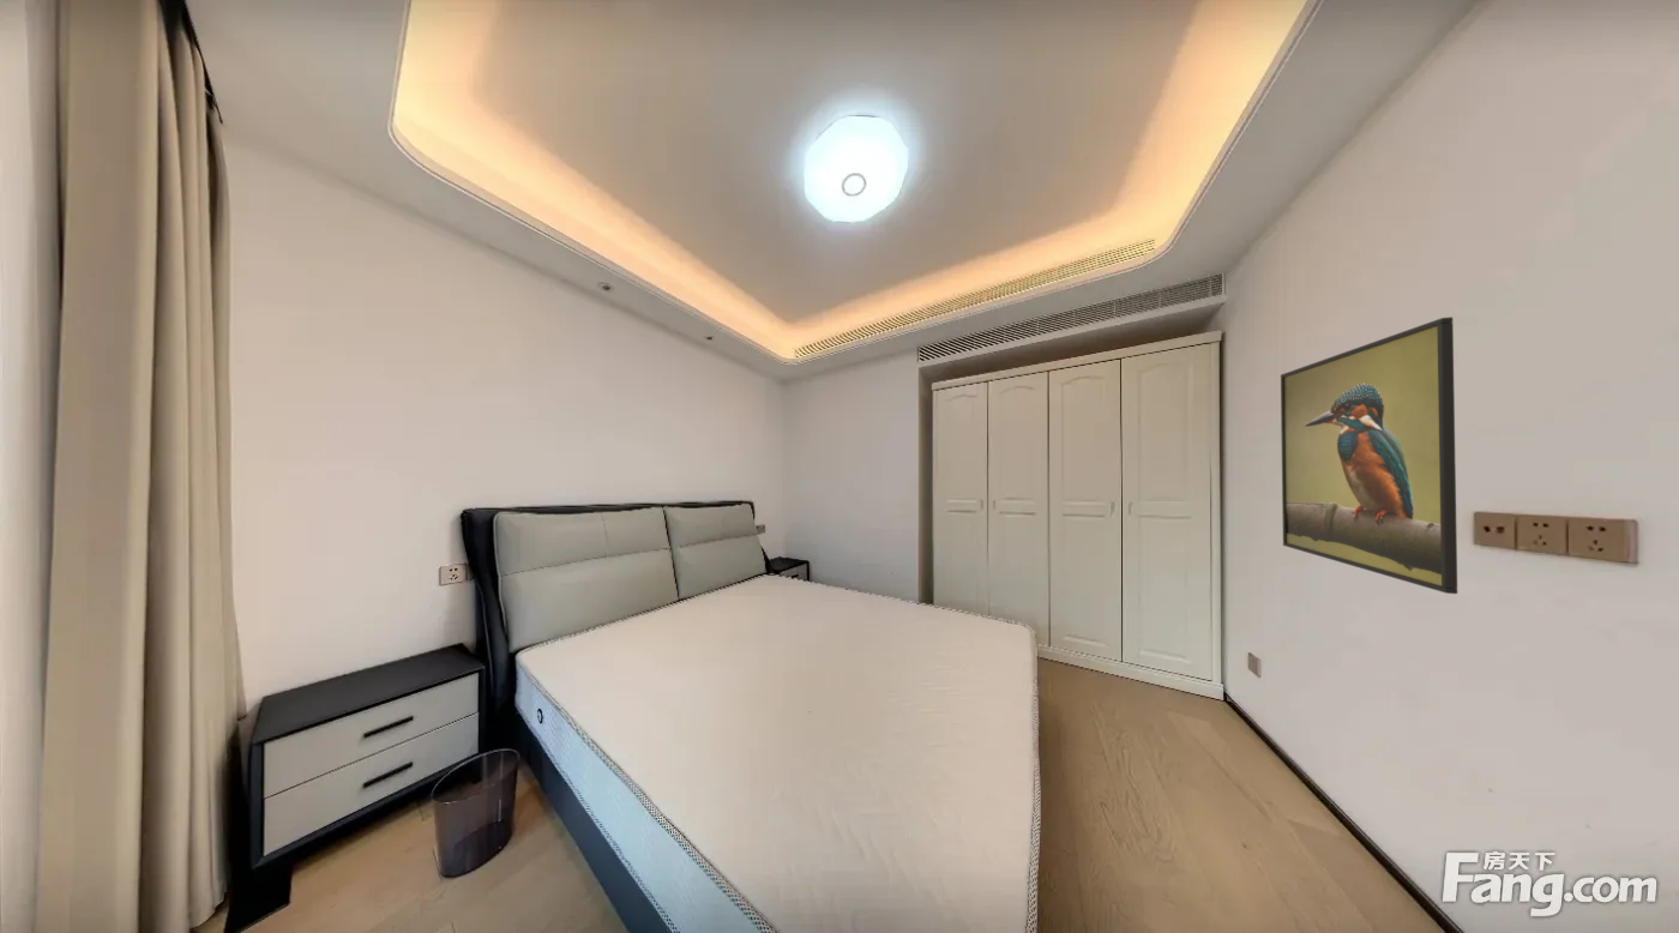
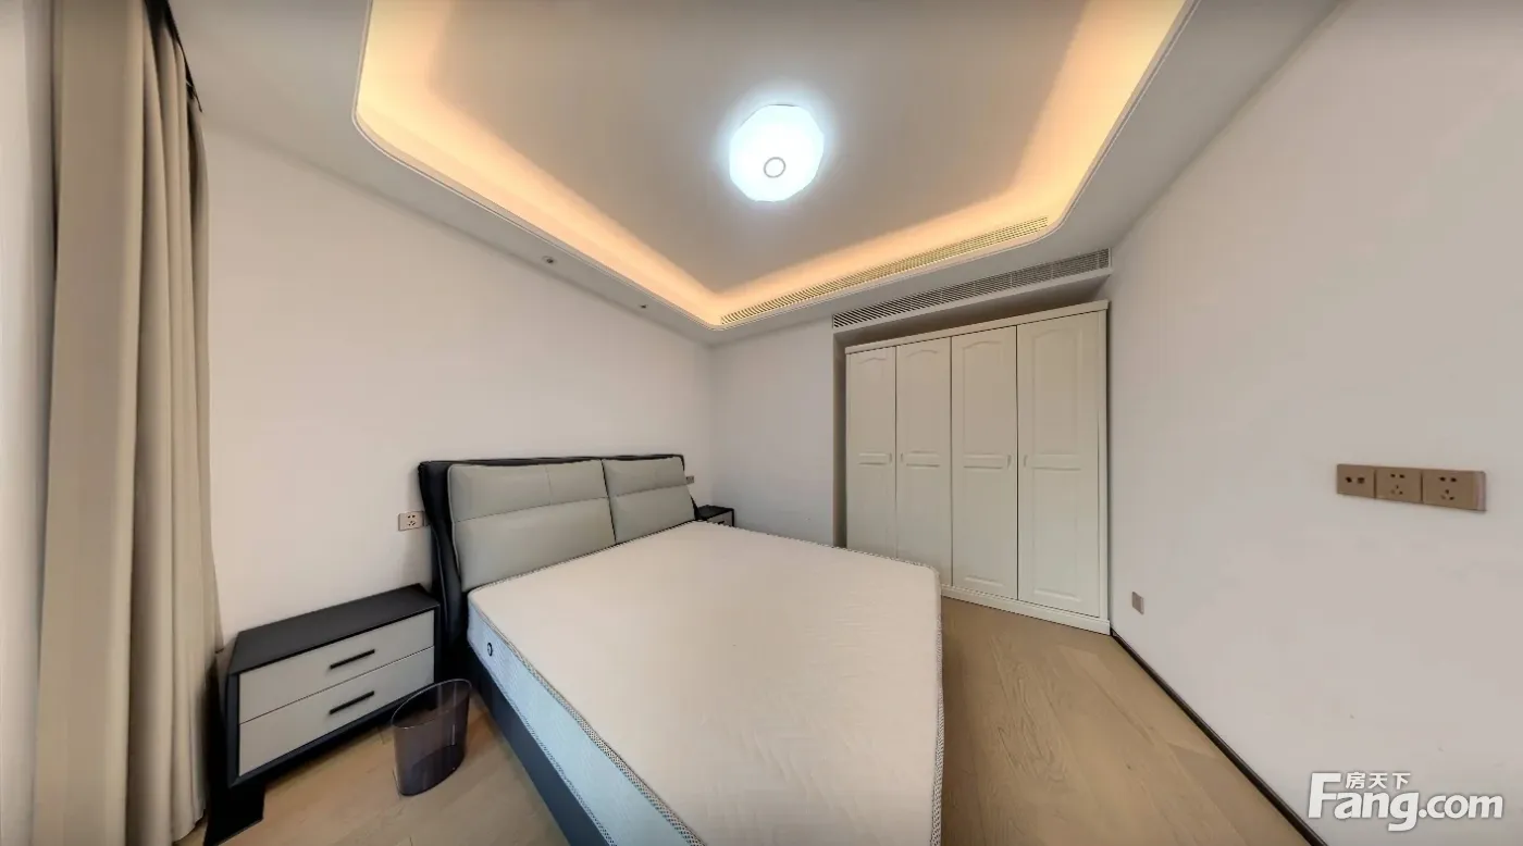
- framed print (1347, 458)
